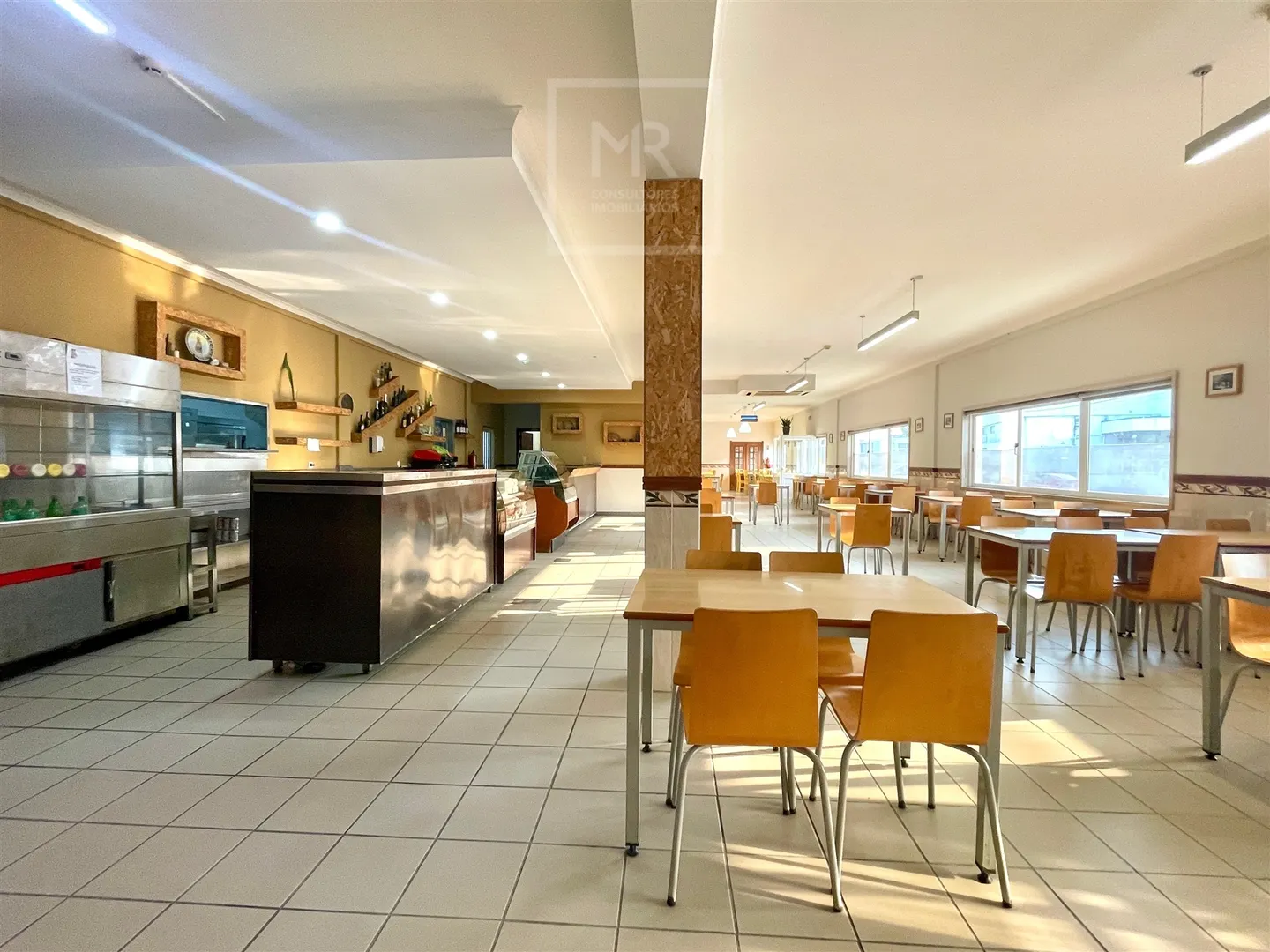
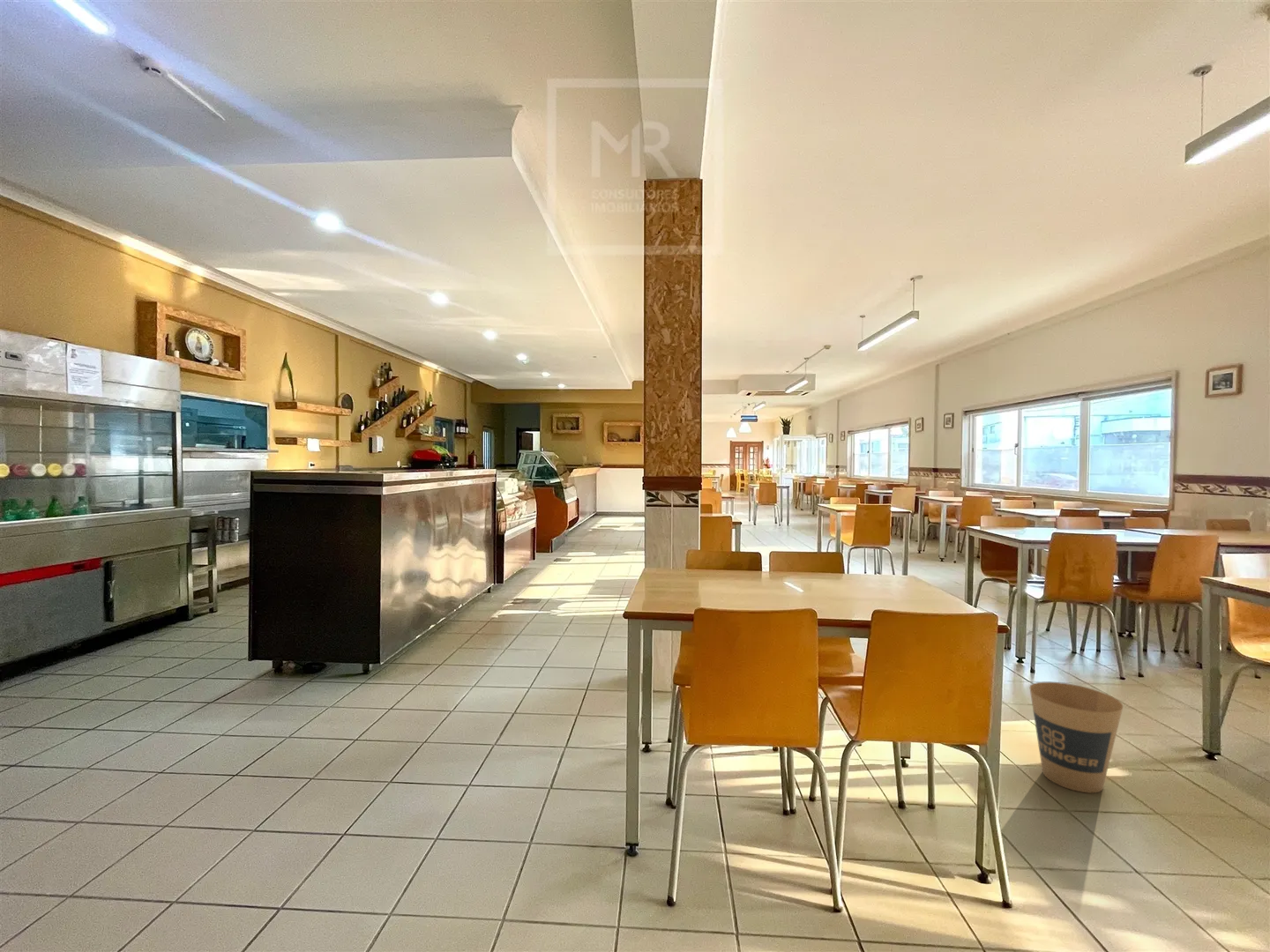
+ trash can (1072, 737)
